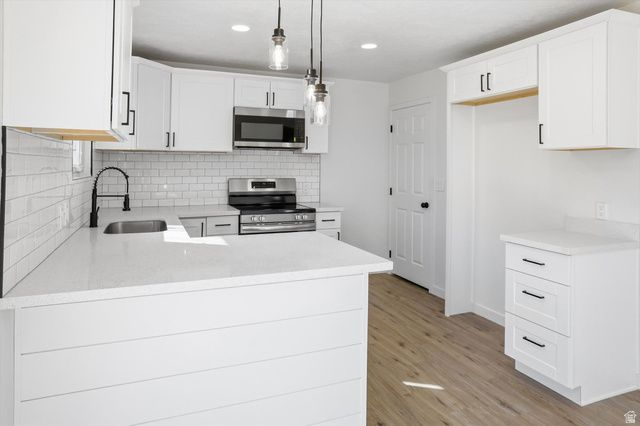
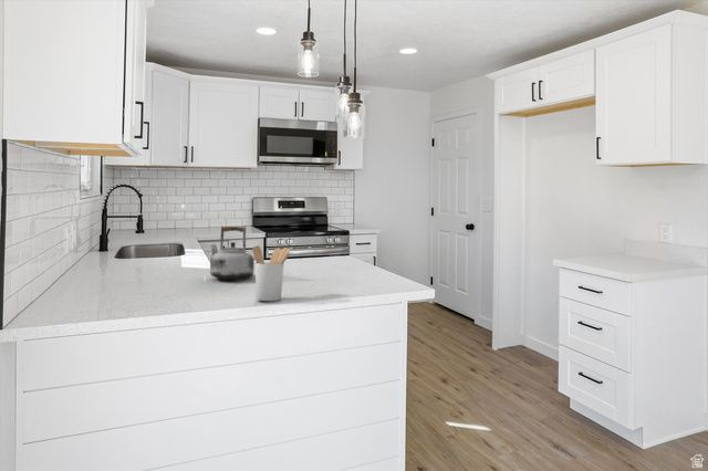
+ utensil holder (272, 272)
+ kettle (228, 251)
